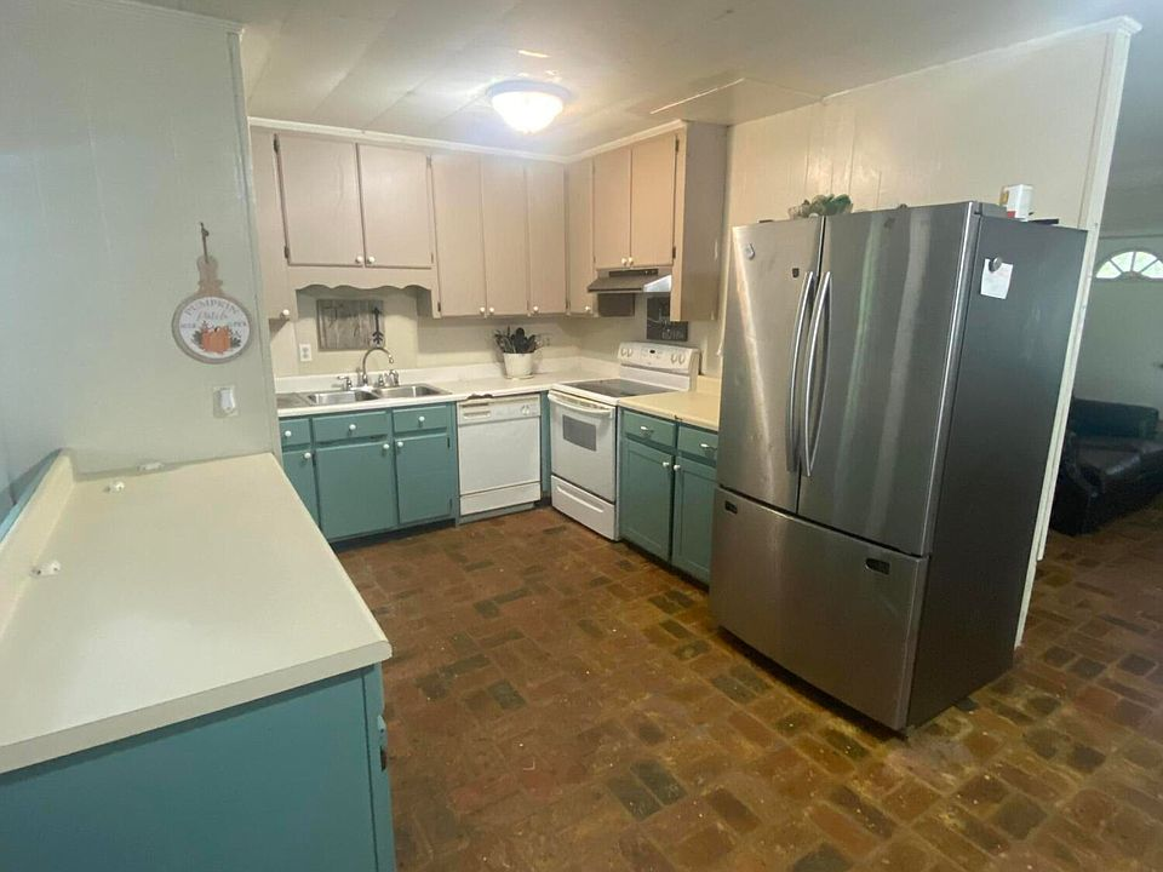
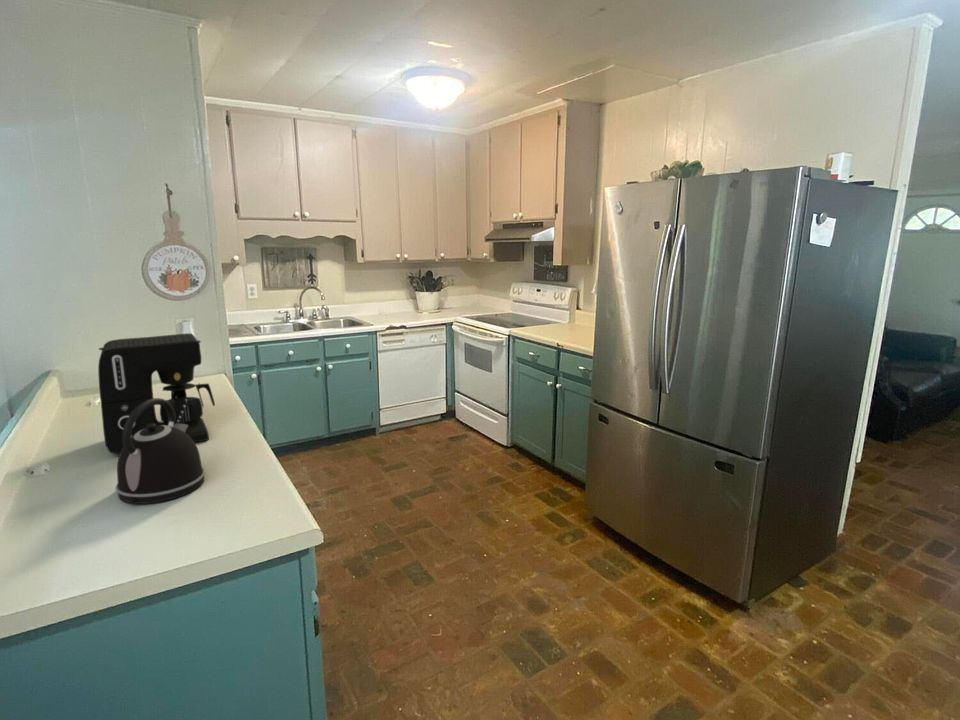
+ kettle (157, 443)
+ coffee maker (163, 390)
